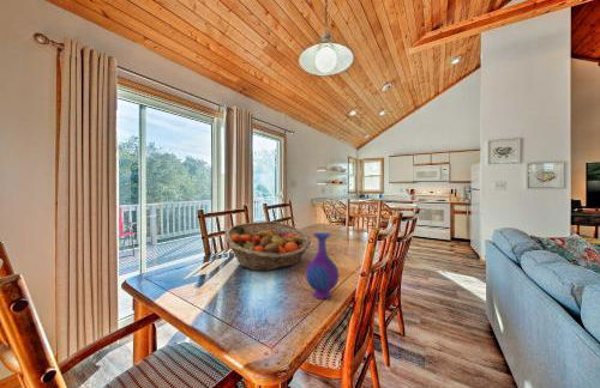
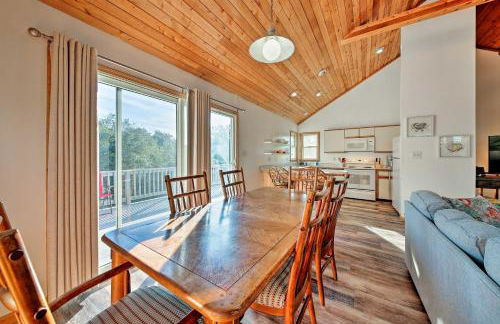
- fruit basket (269, 243)
- vase (322, 263)
